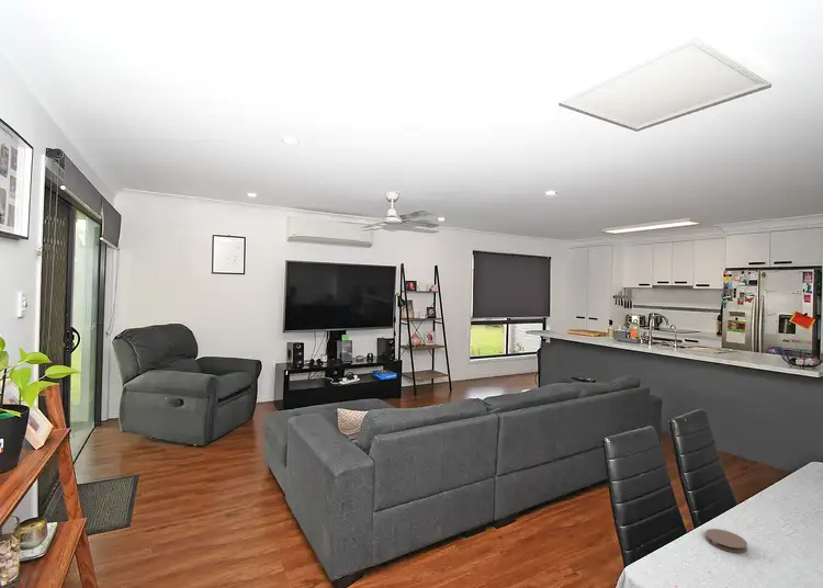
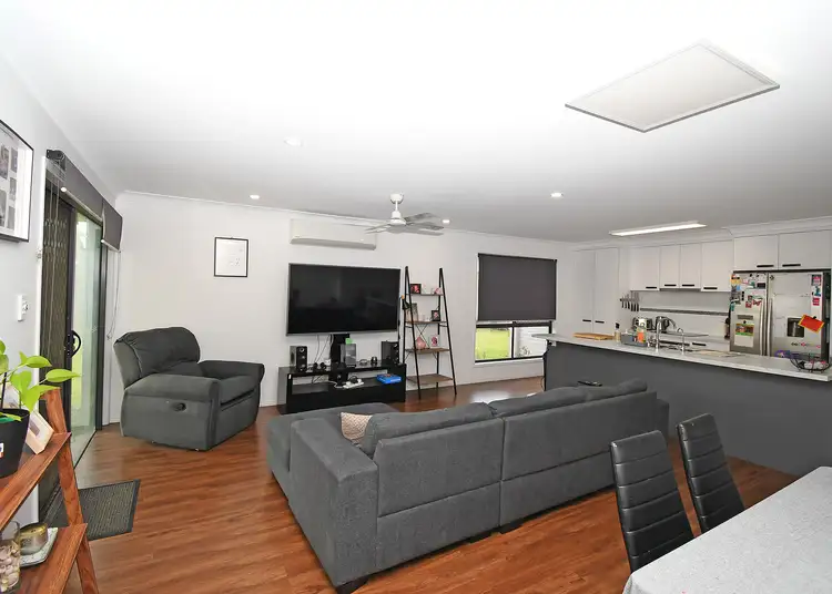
- coaster (725, 540)
